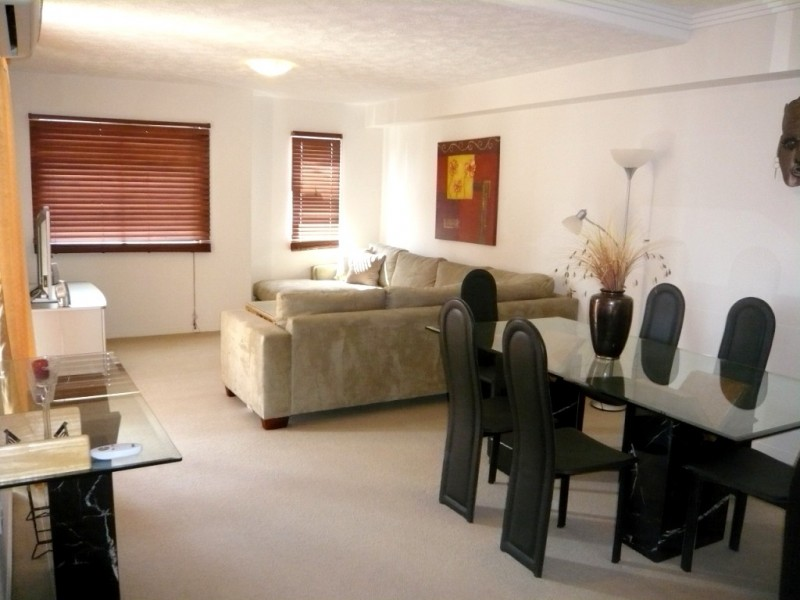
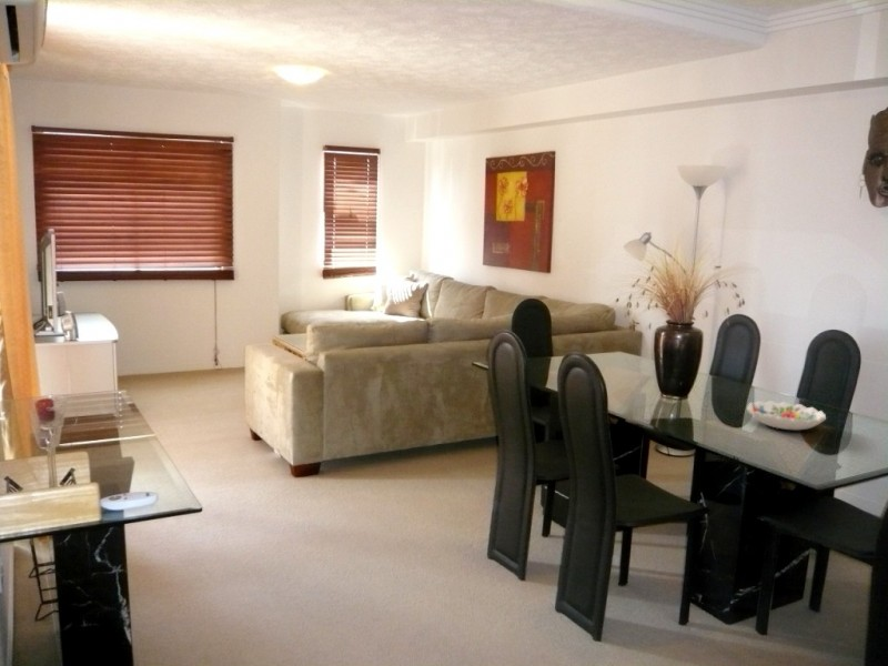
+ decorative bowl (785, 417)
